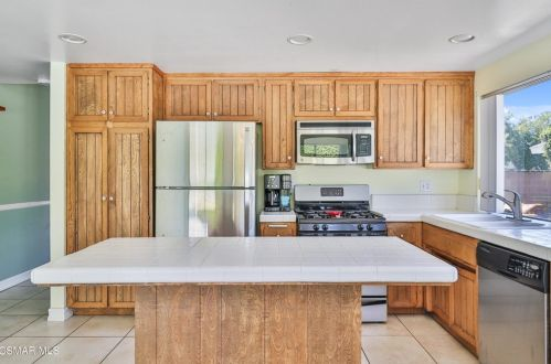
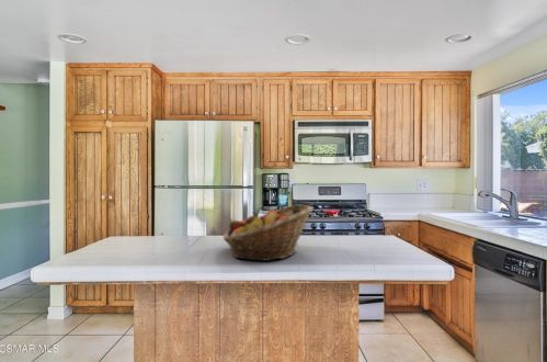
+ fruit basket (267, 229)
